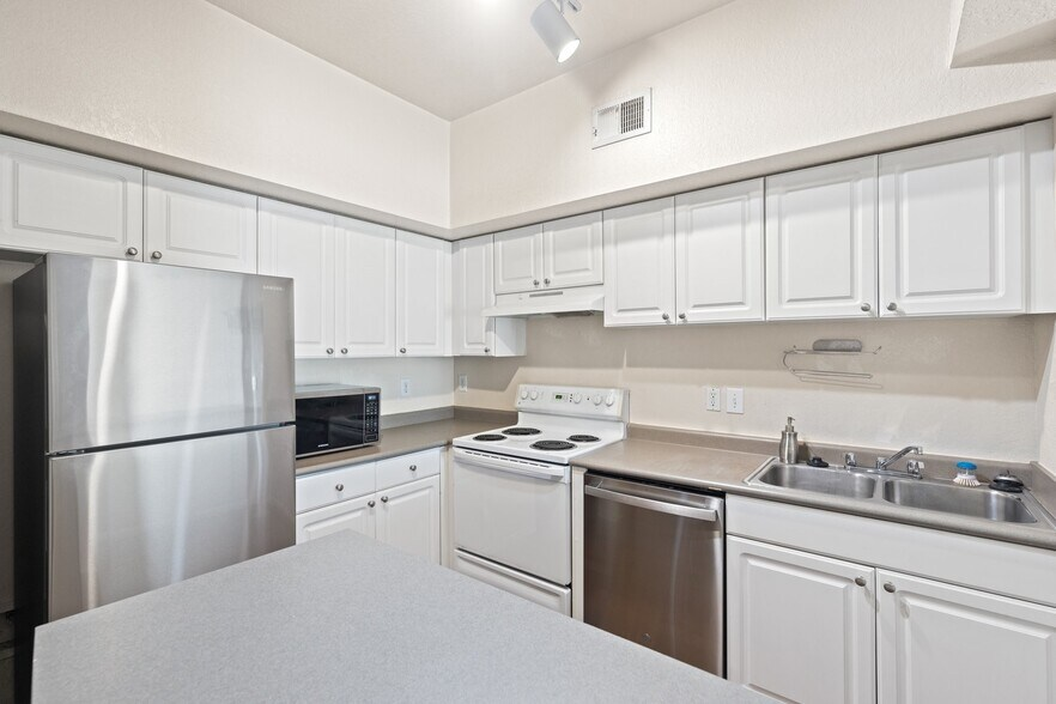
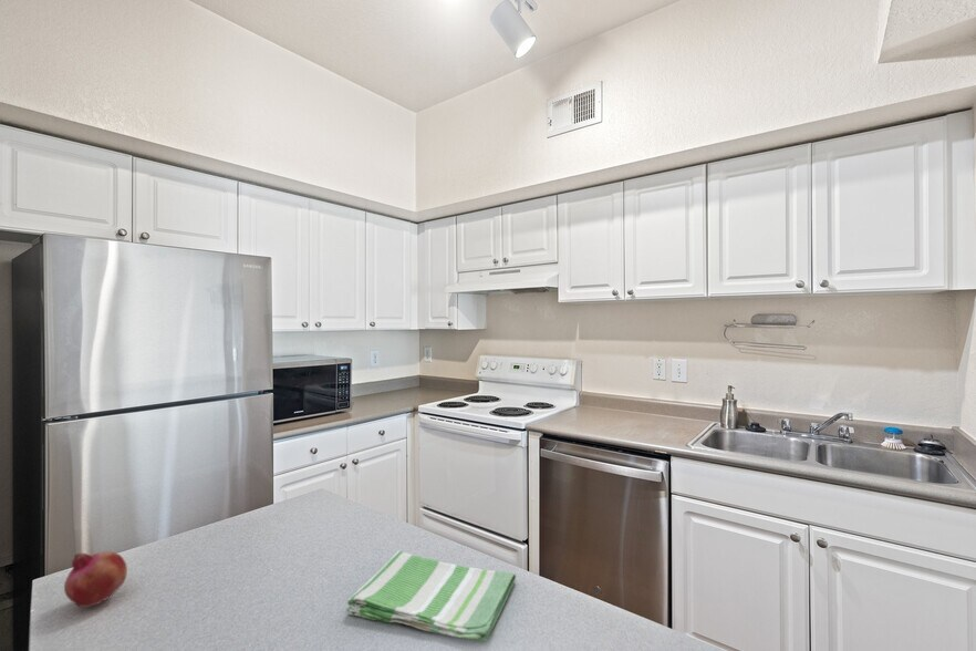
+ dish towel (435, 589)
+ fruit (96, 575)
